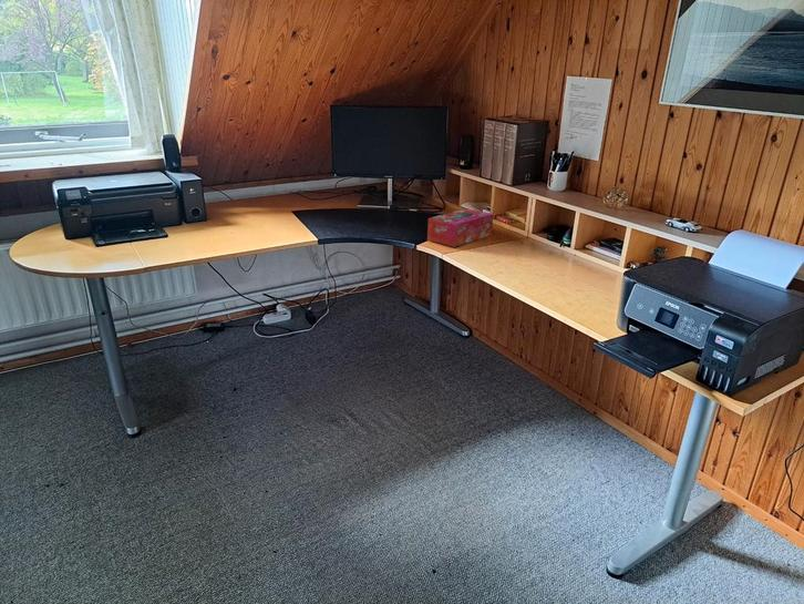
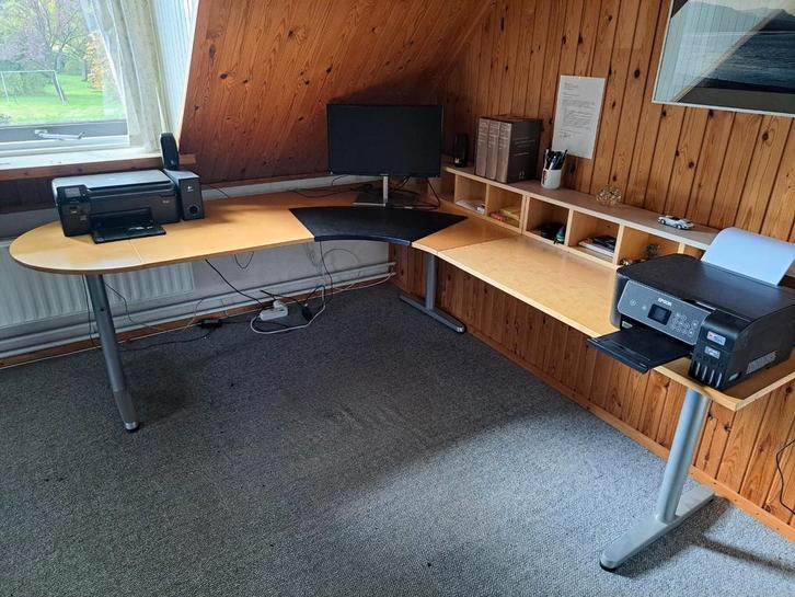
- tissue box (461, 226)
